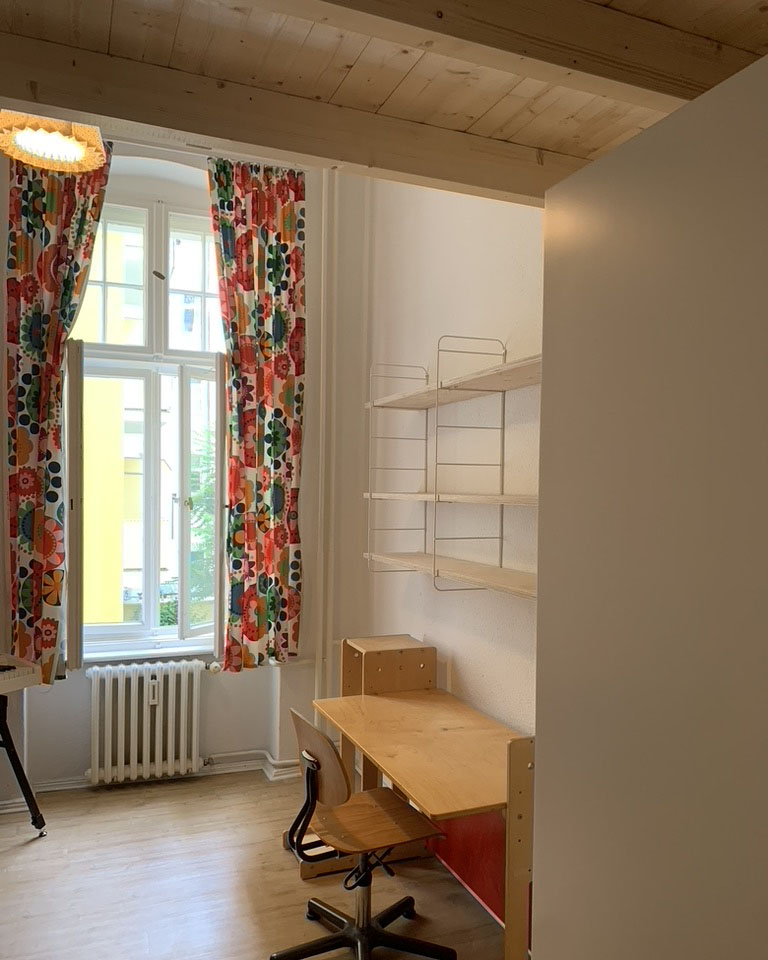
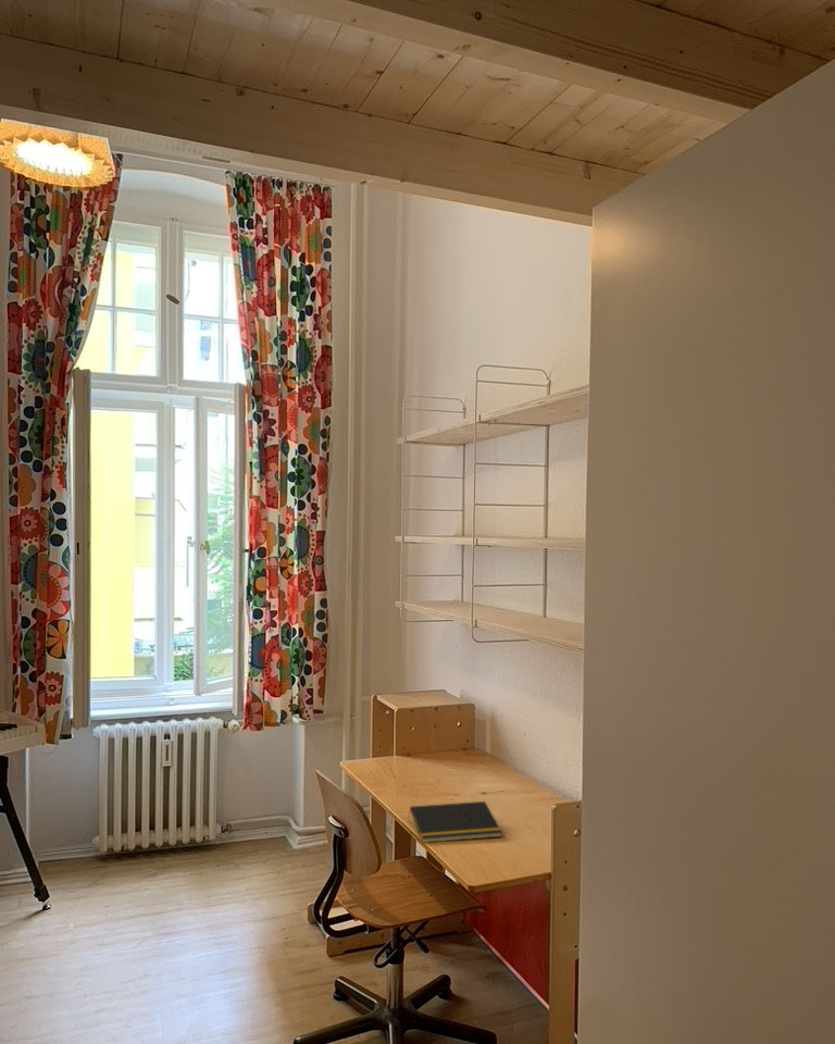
+ notepad (454, 821)
